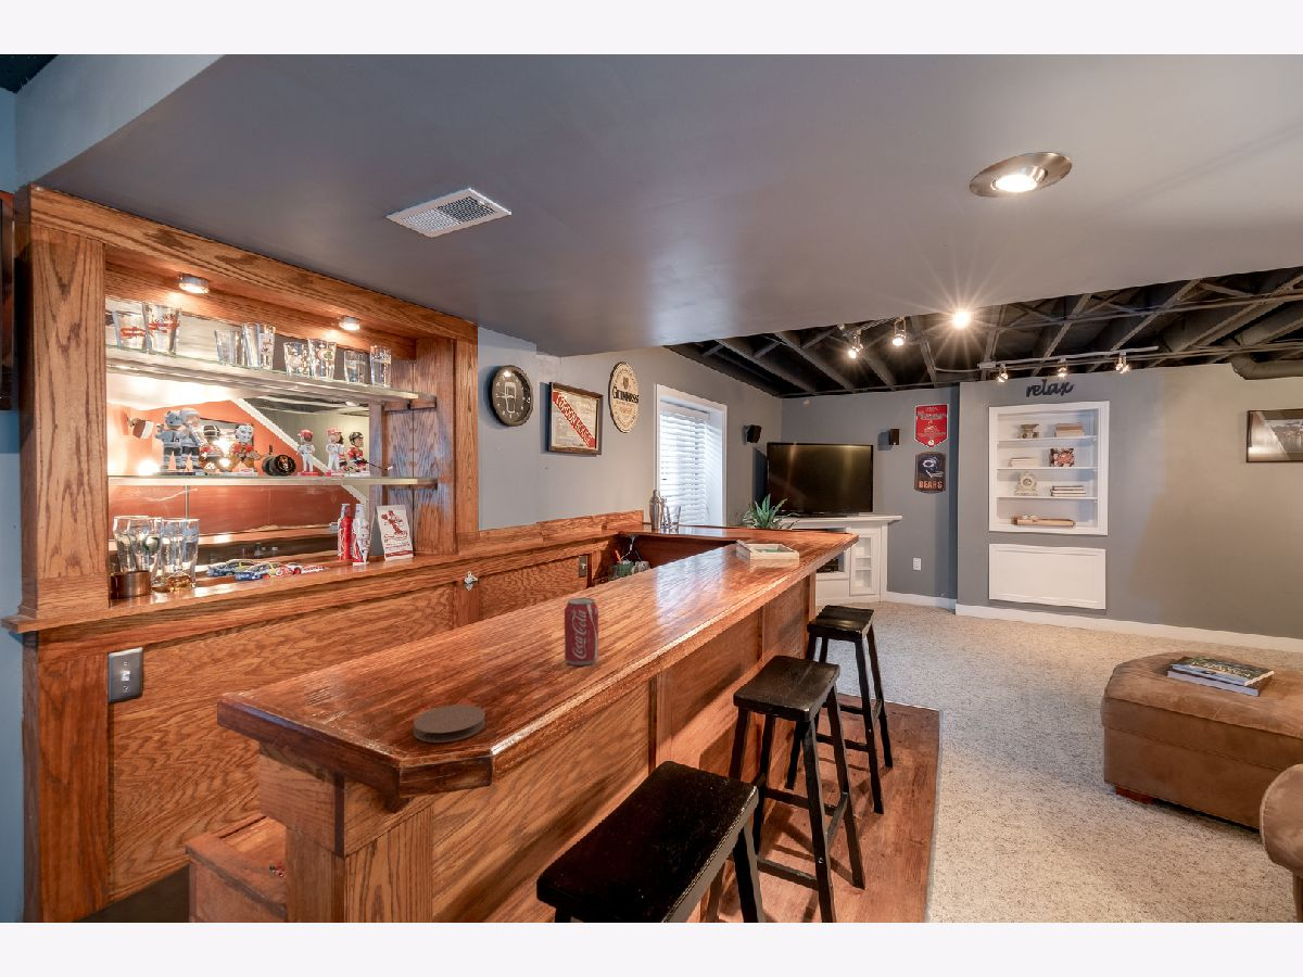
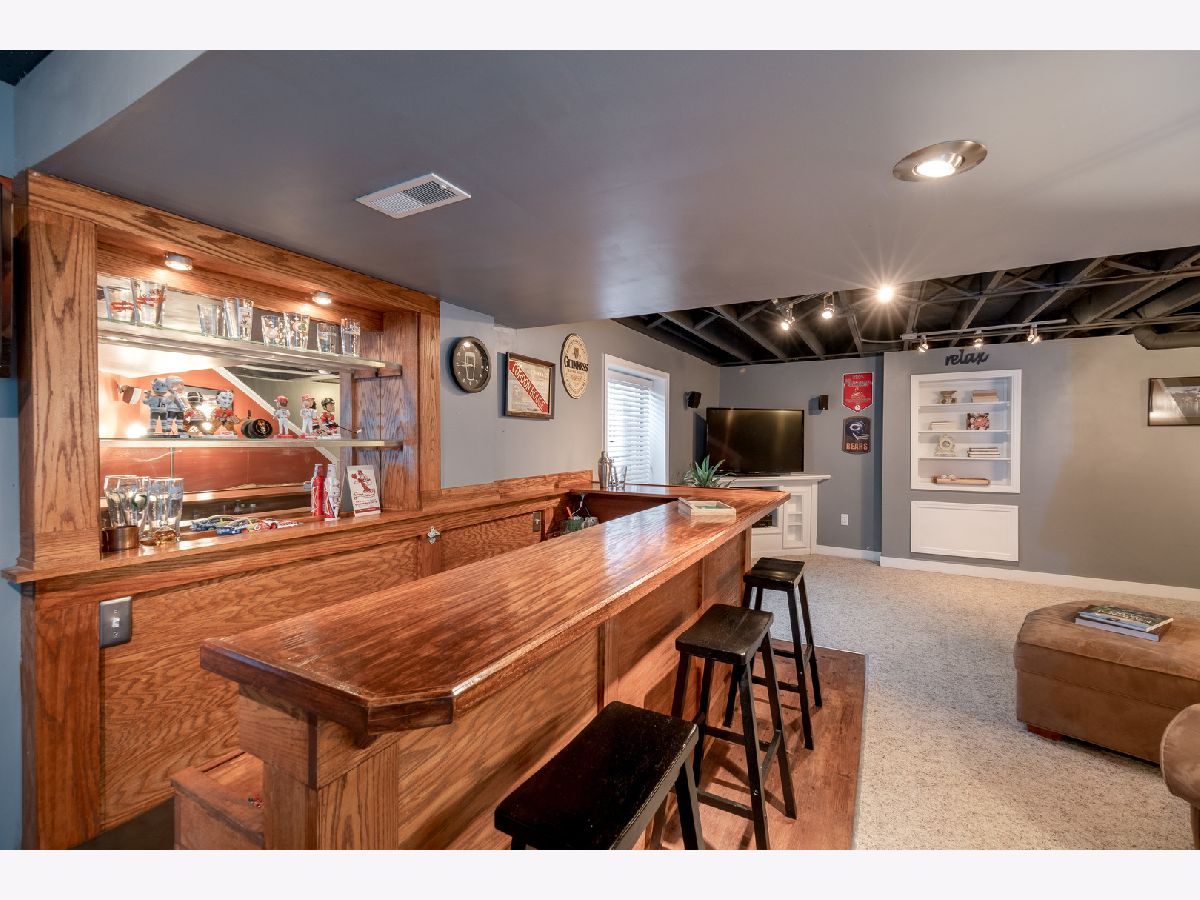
- beverage can (581, 631)
- coaster (450, 722)
